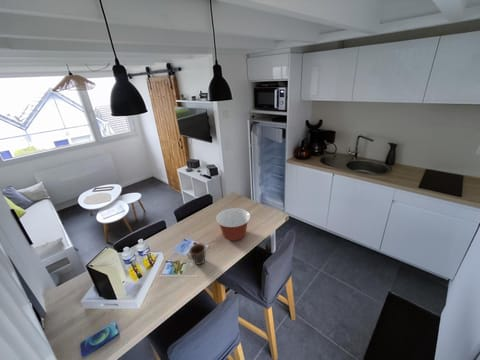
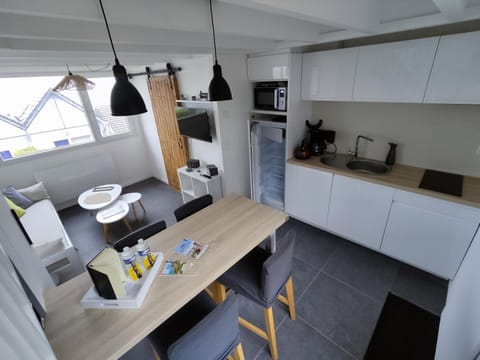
- mixing bowl (233, 226)
- mug (197, 255)
- smartphone (99, 338)
